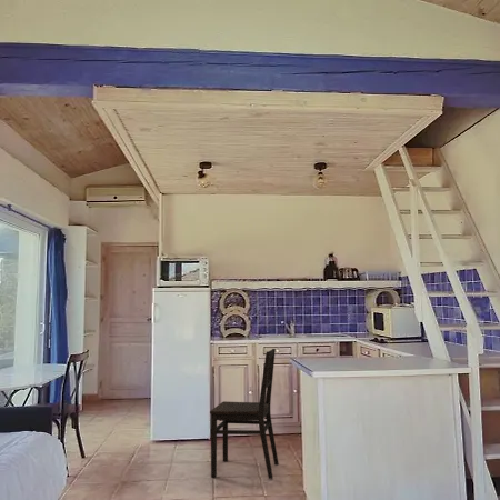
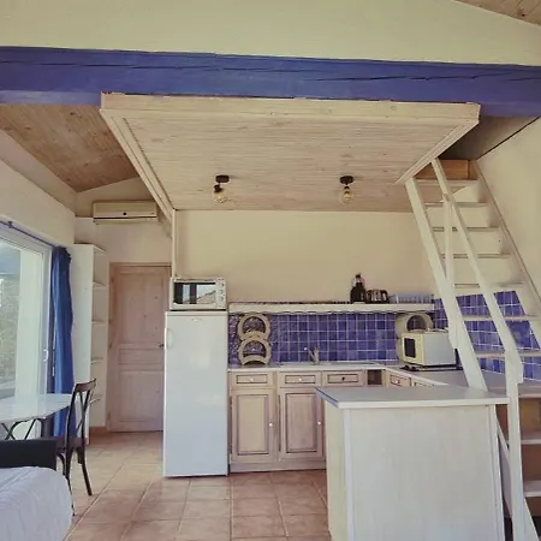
- dining chair (244, 409)
